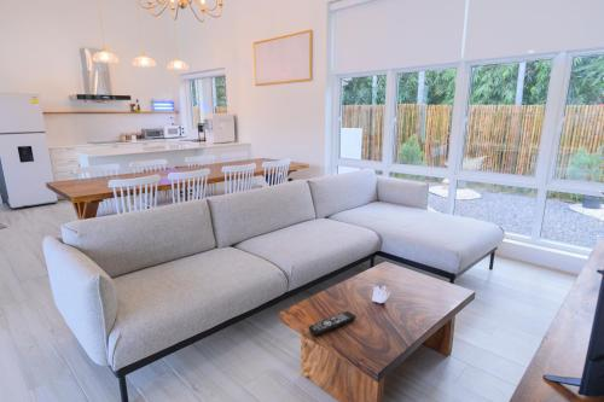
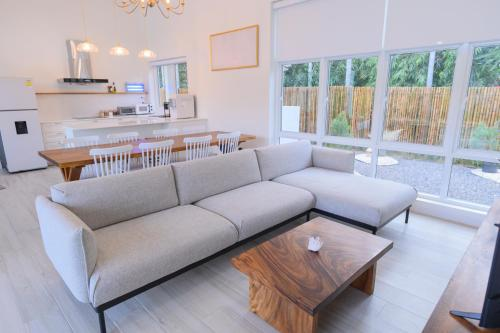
- remote control (332, 322)
